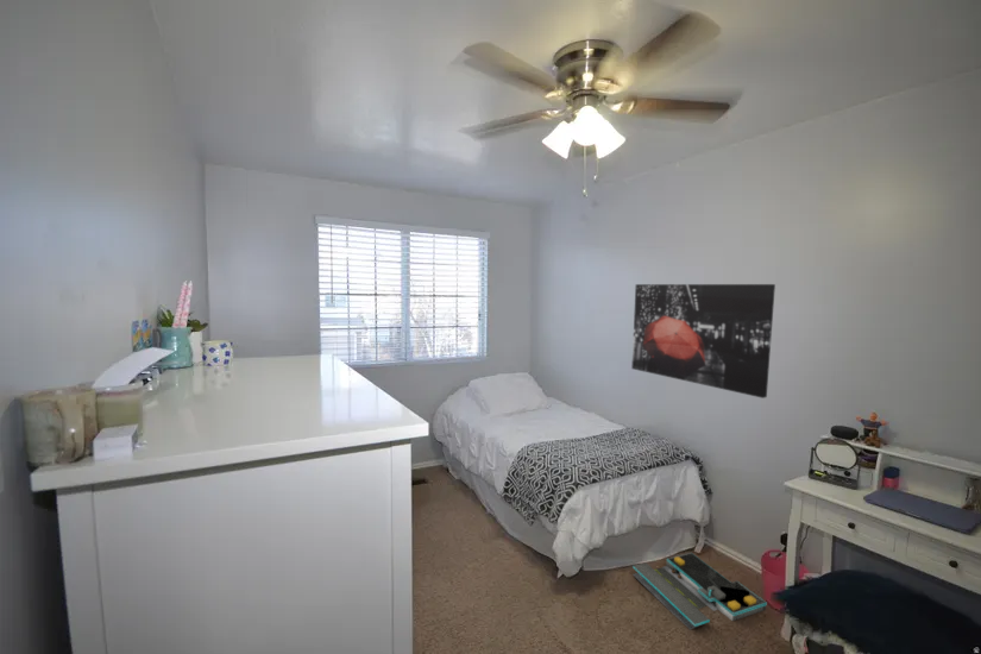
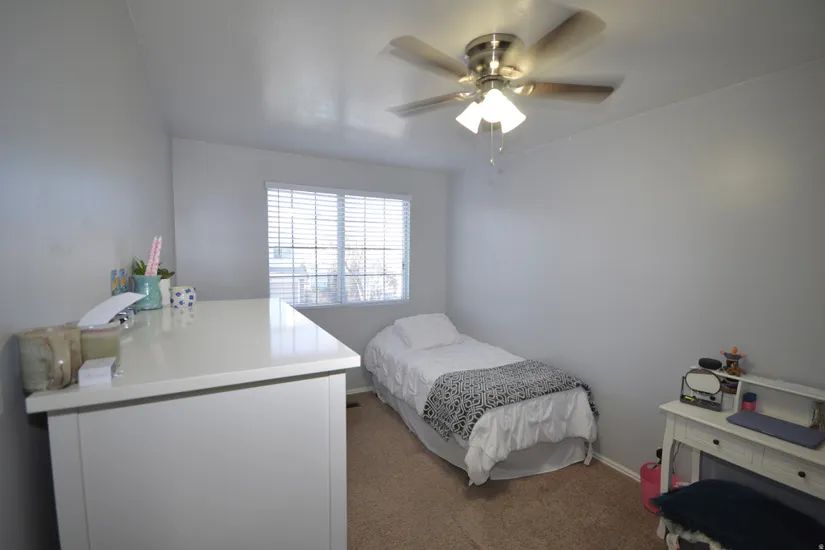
- wall art (692, 333)
- storage bin (696, 584)
